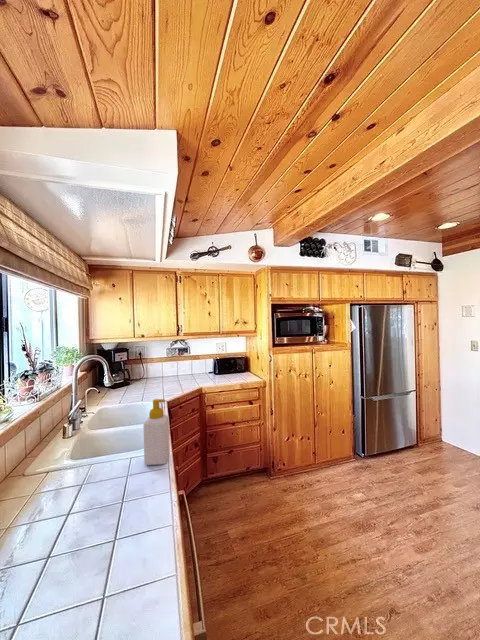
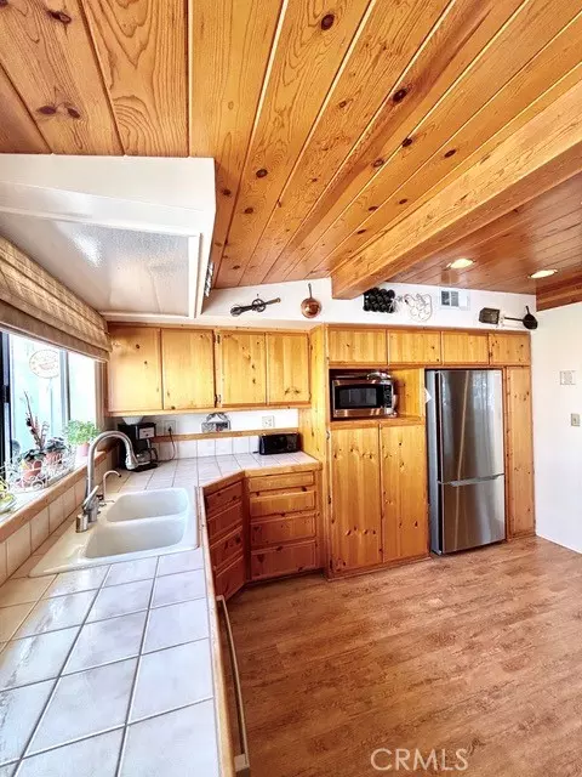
- soap bottle (156, 429)
